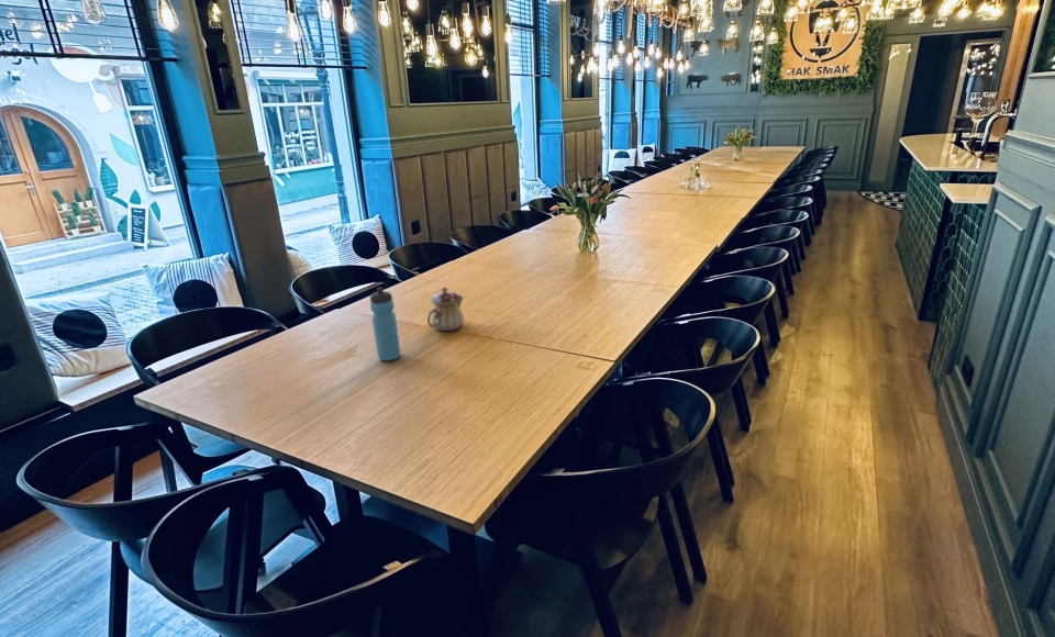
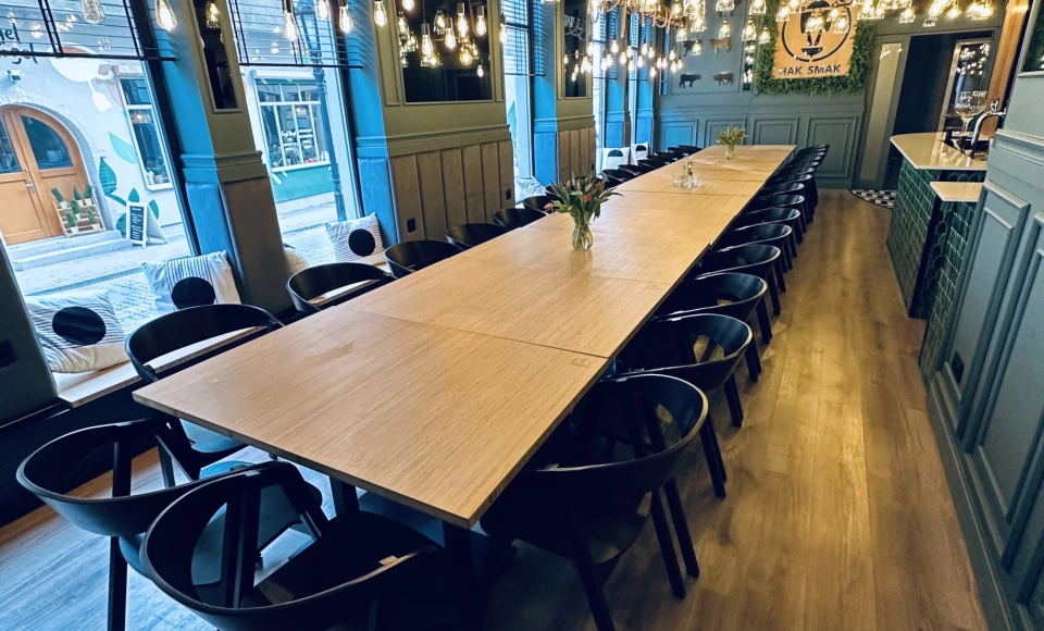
- water bottle (385, 323)
- teapot (444, 308)
